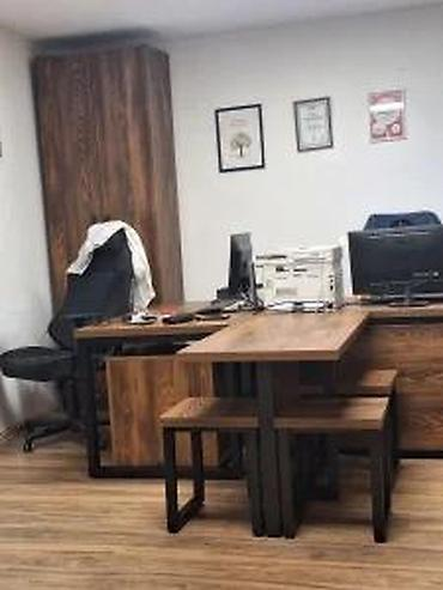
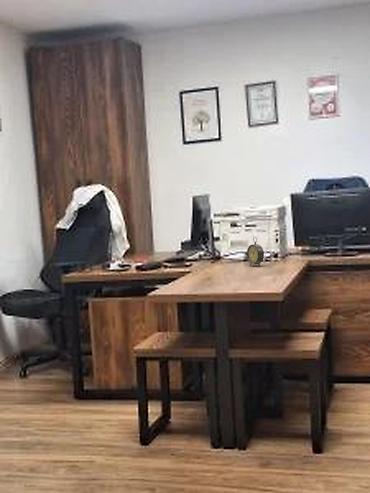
+ alarm clock (255, 251)
